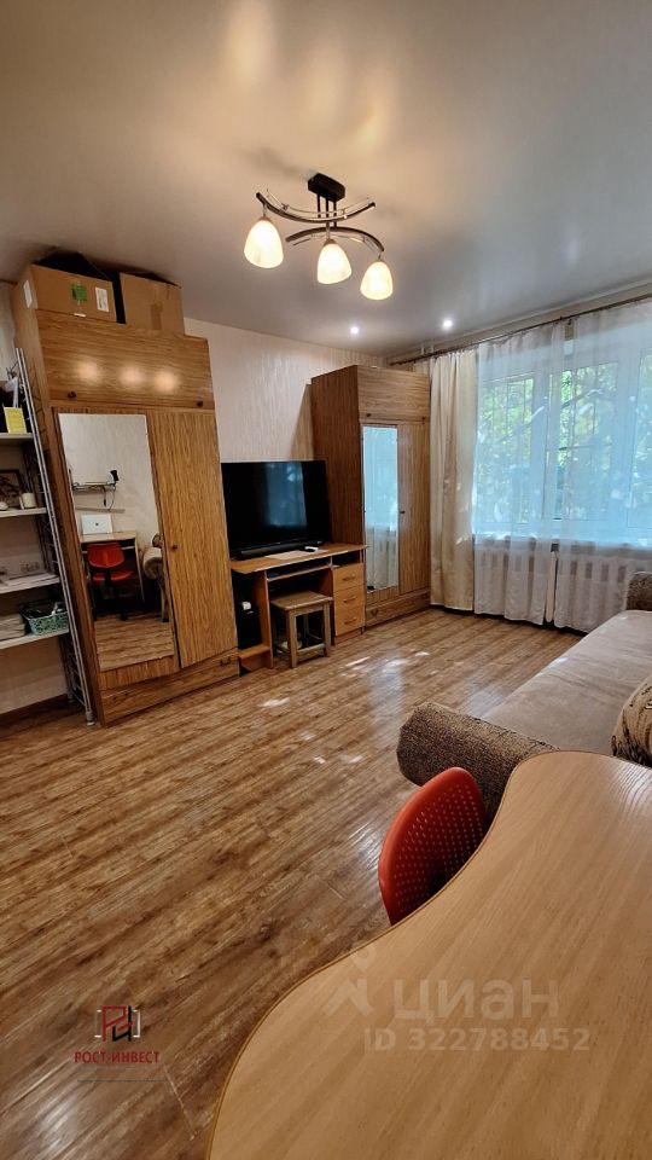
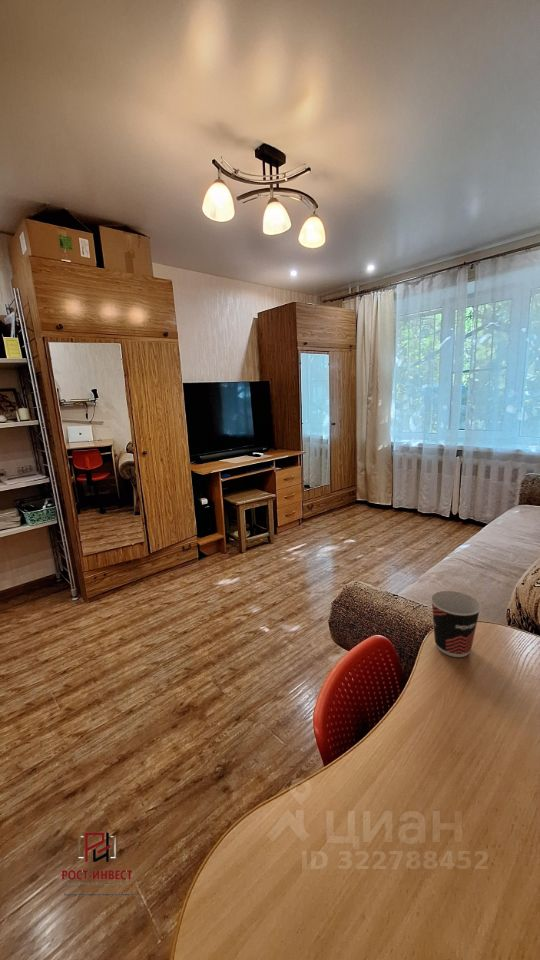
+ cup (453, 624)
